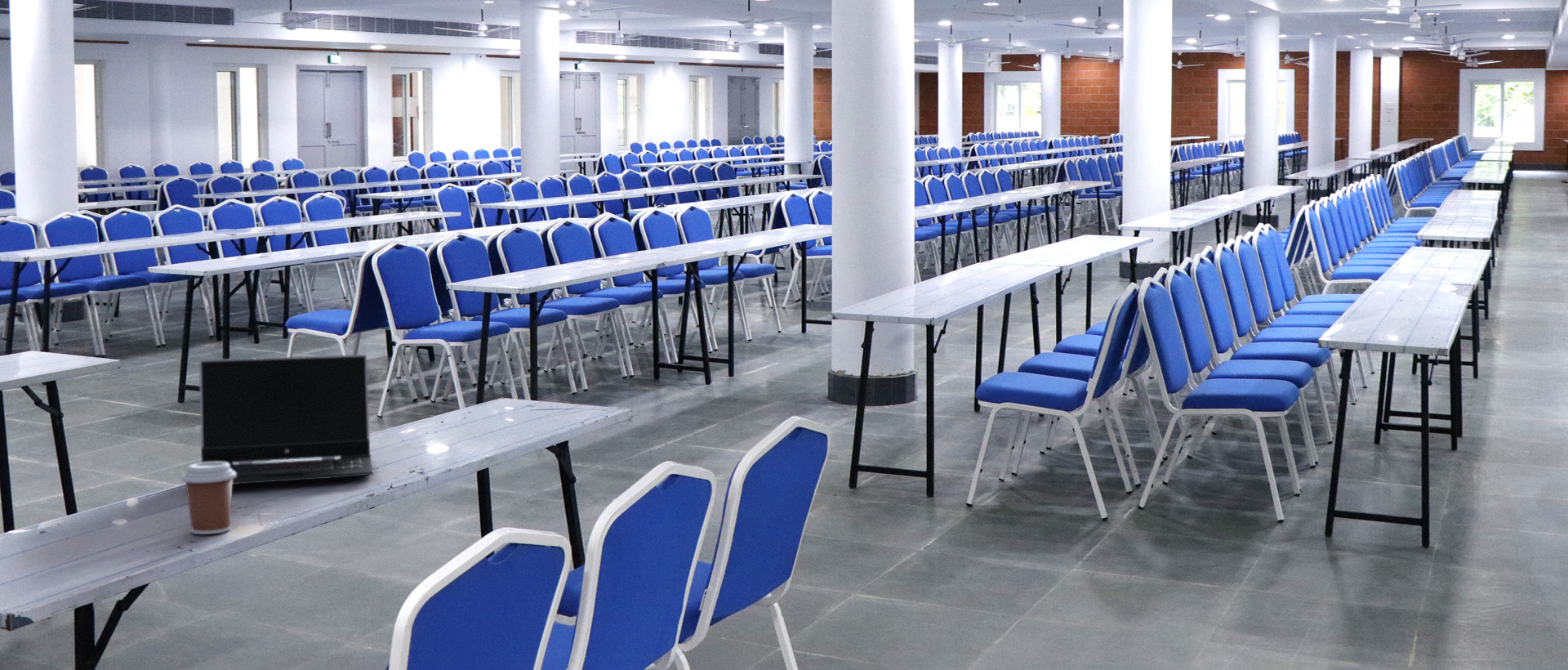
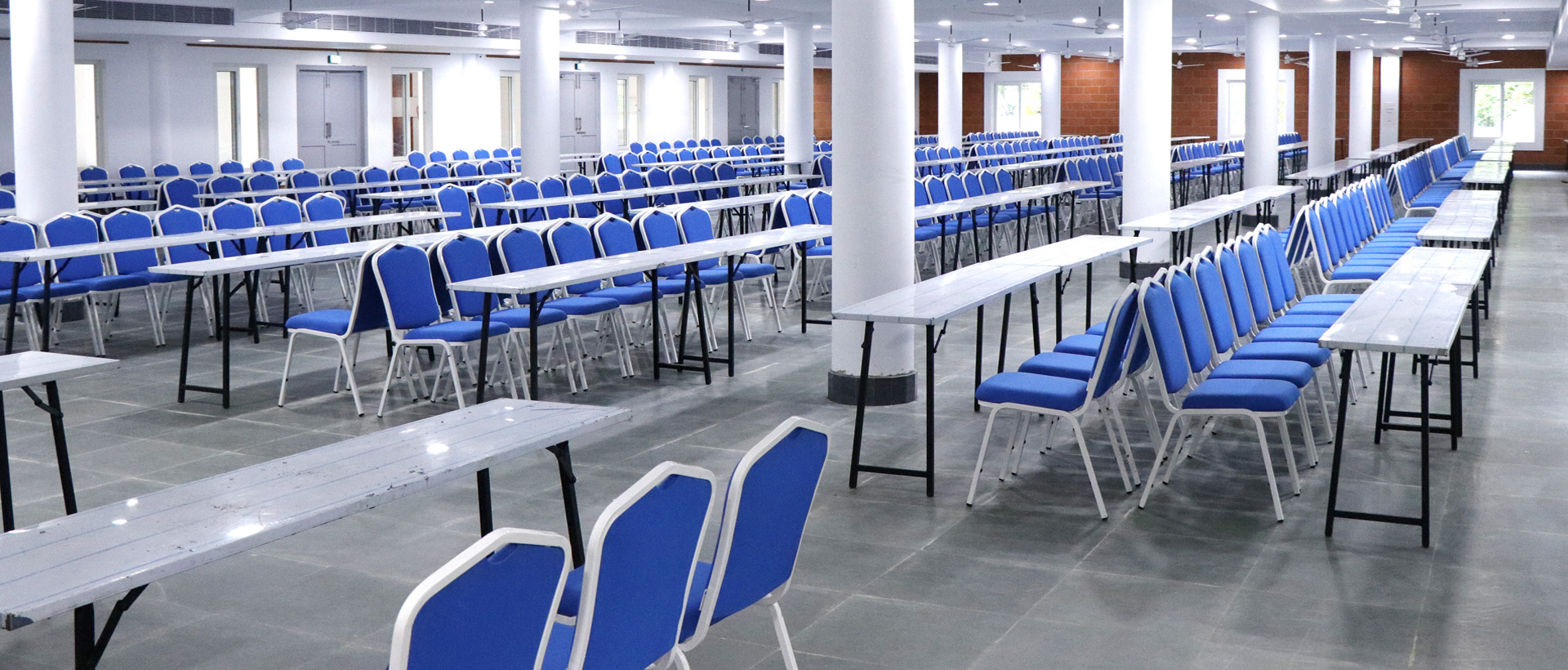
- laptop computer (284, 418)
- coffee cup (209, 498)
